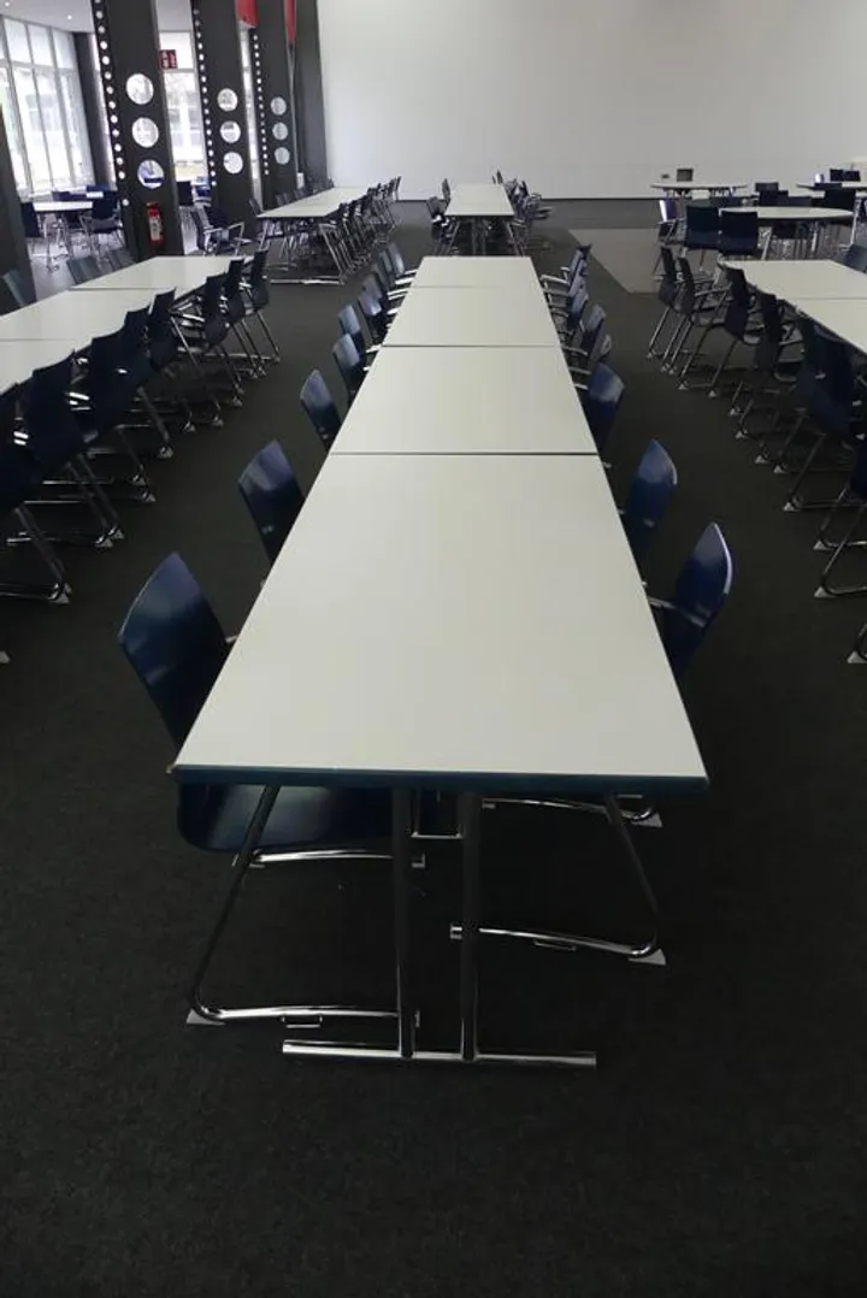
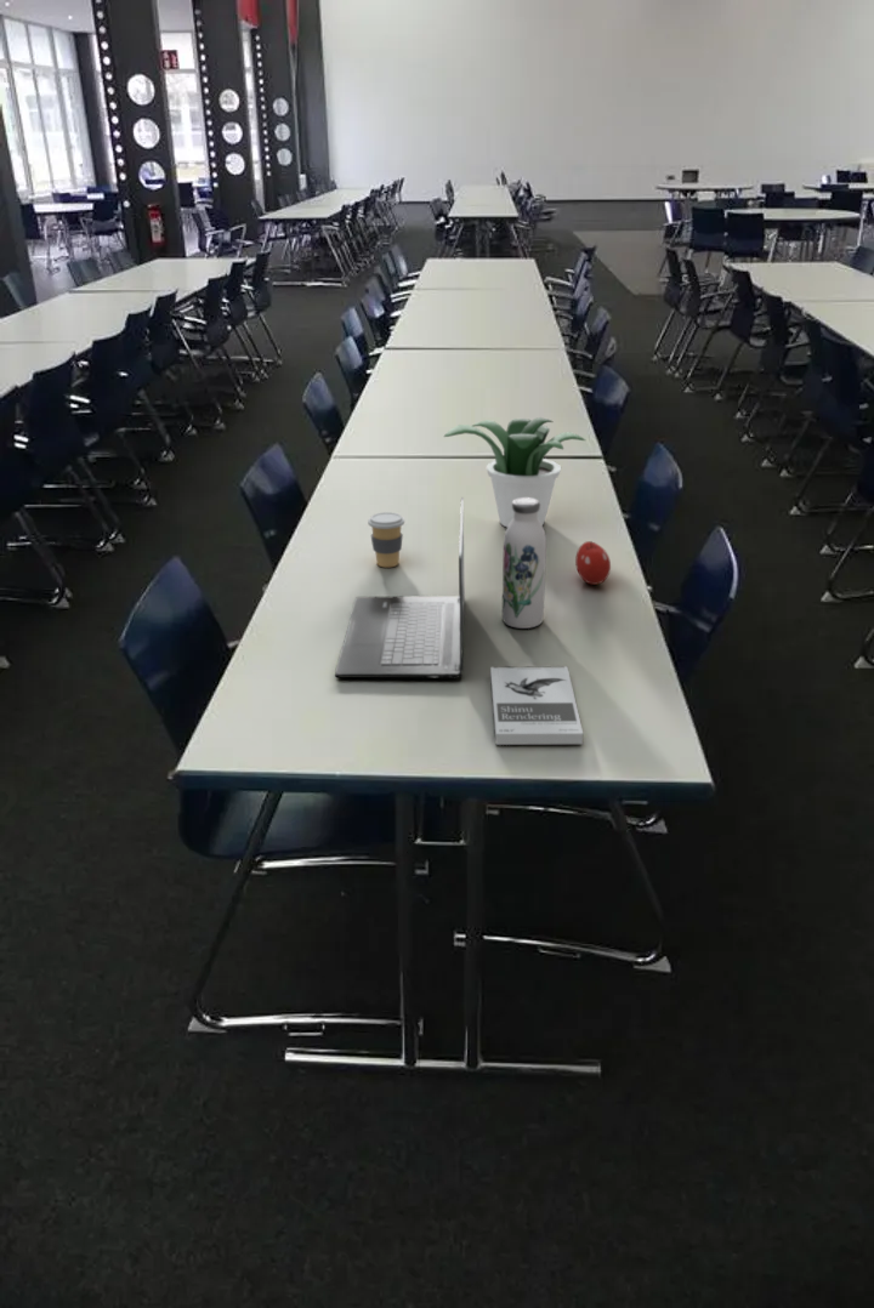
+ coffee cup (386, 540)
+ water bottle (523, 562)
+ potted plant (513, 473)
+ book (533, 703)
+ fruit (592, 561)
+ laptop (403, 597)
